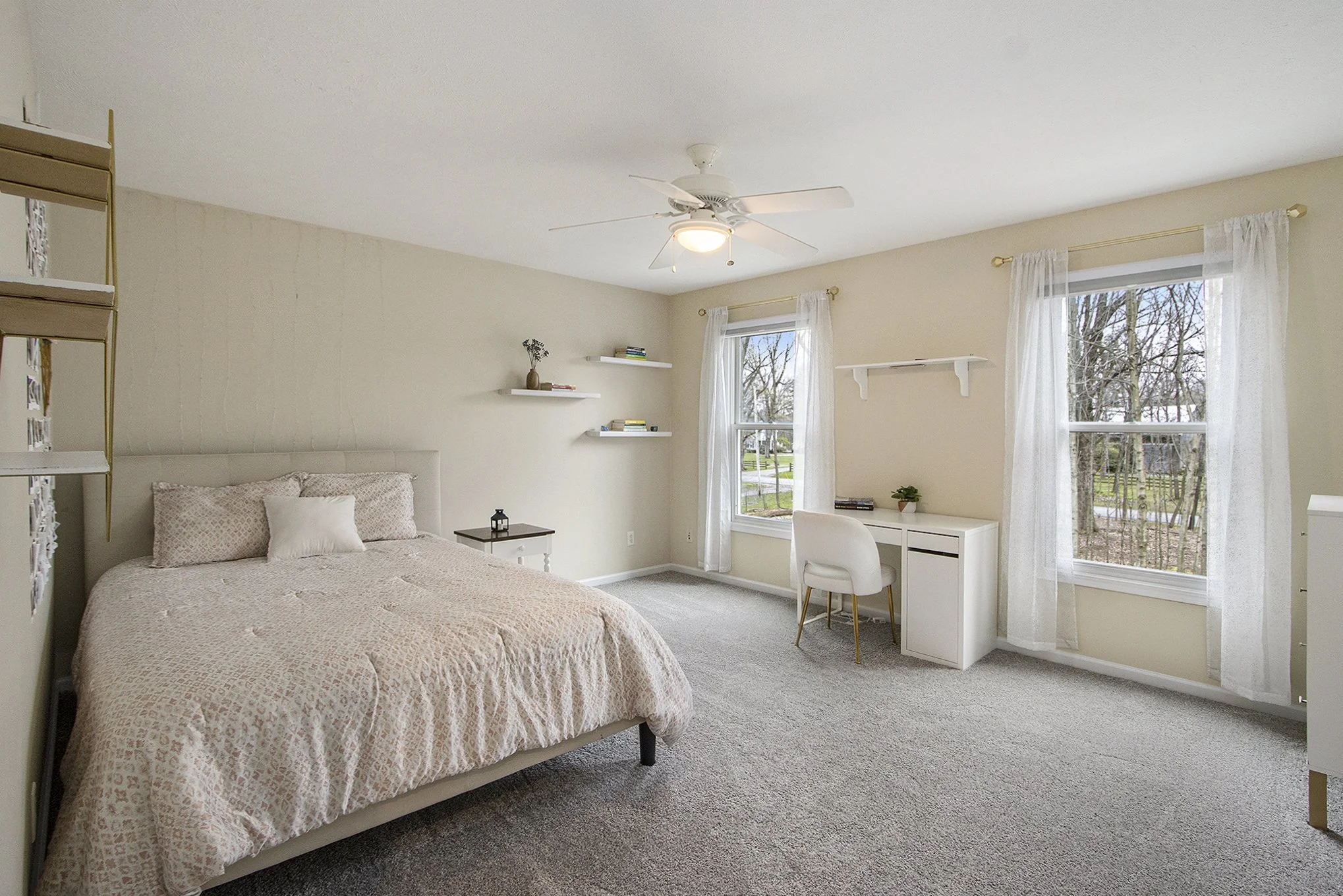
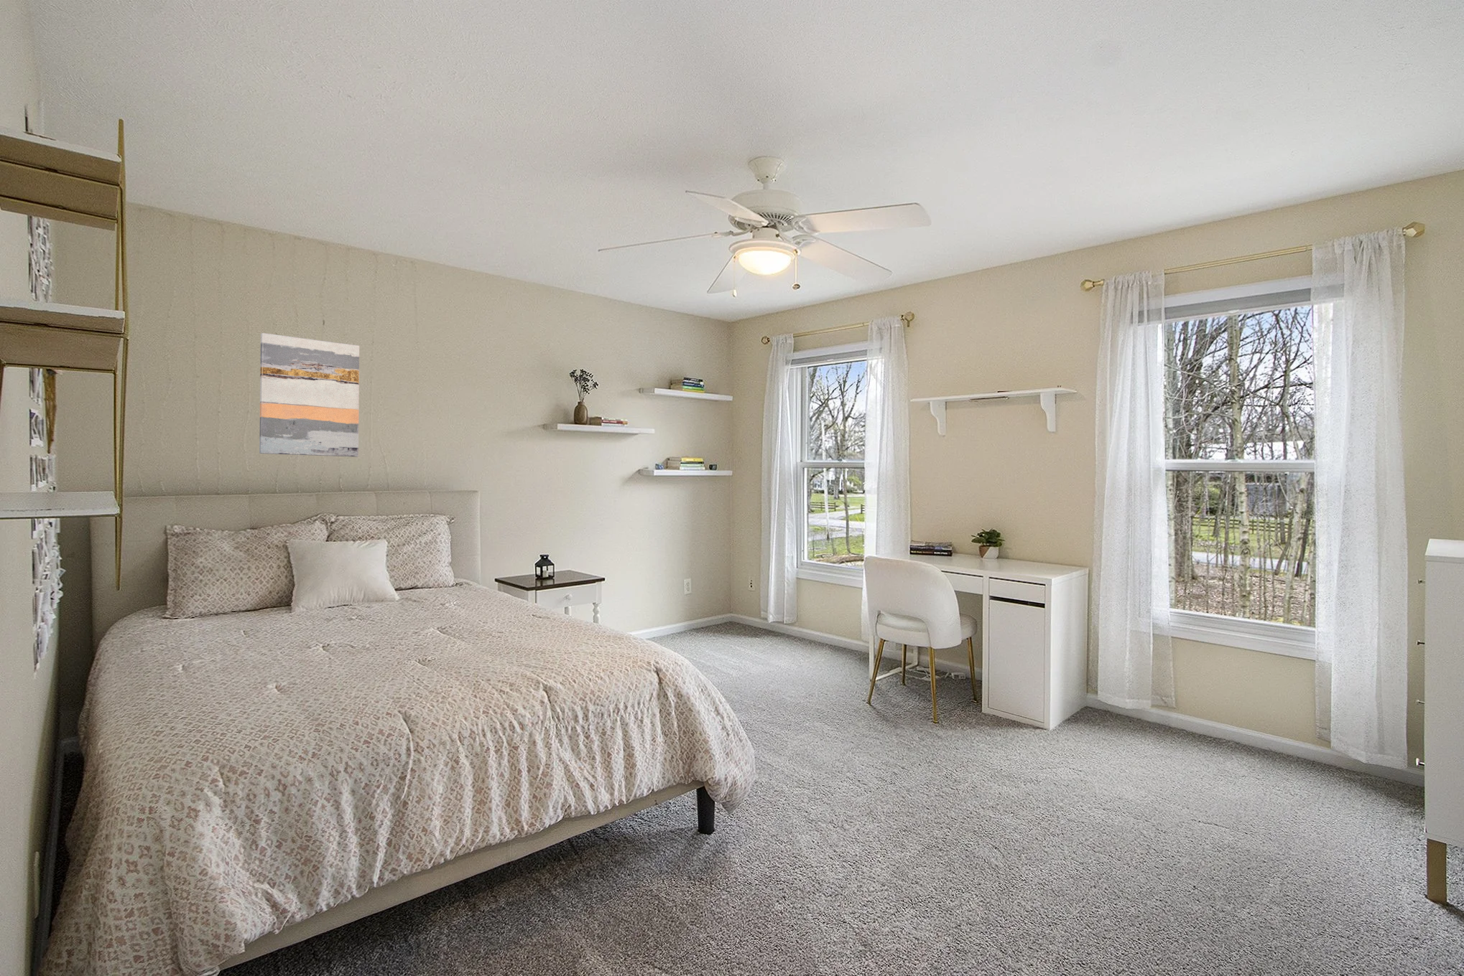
+ wall art (311, 396)
